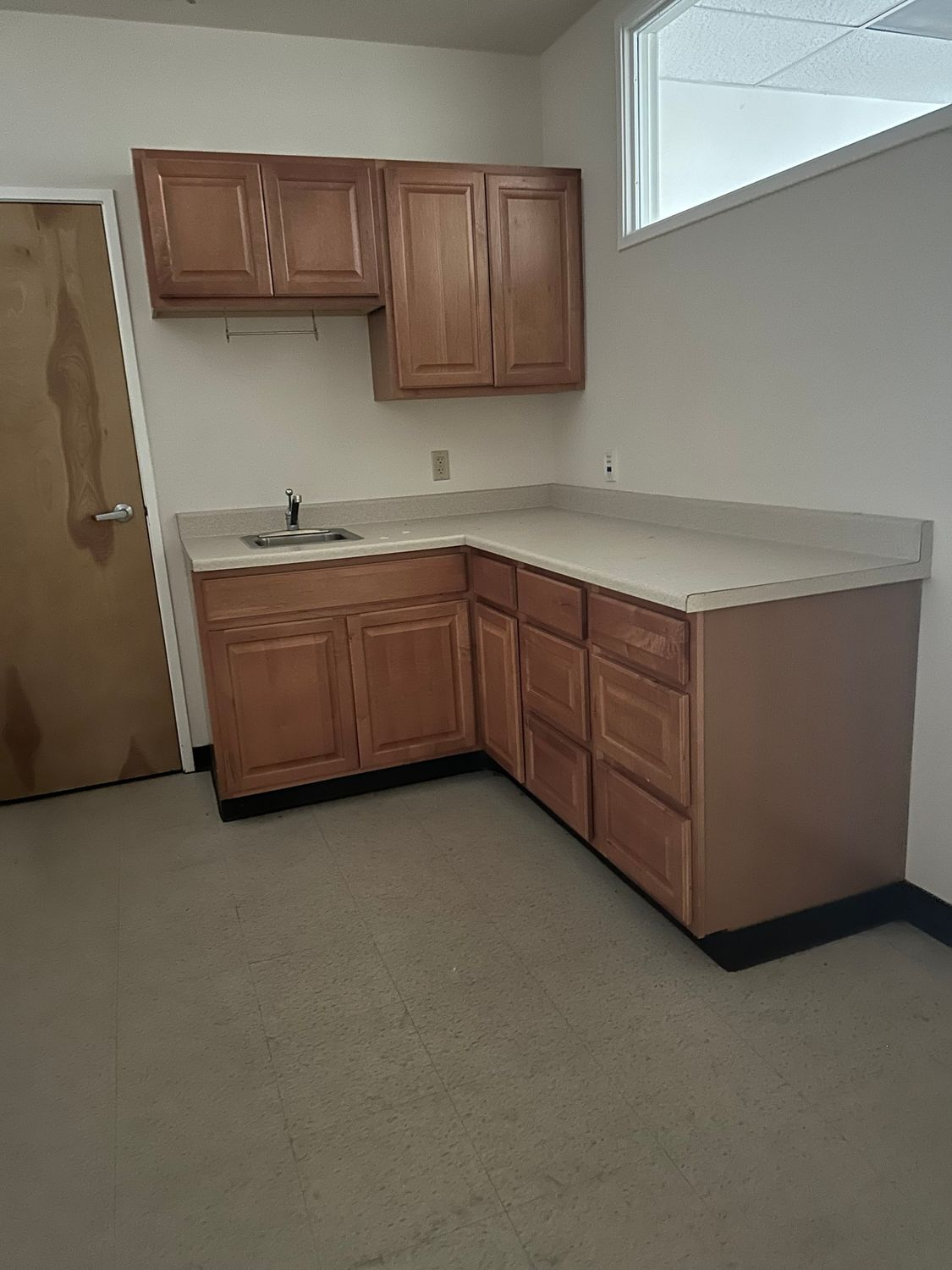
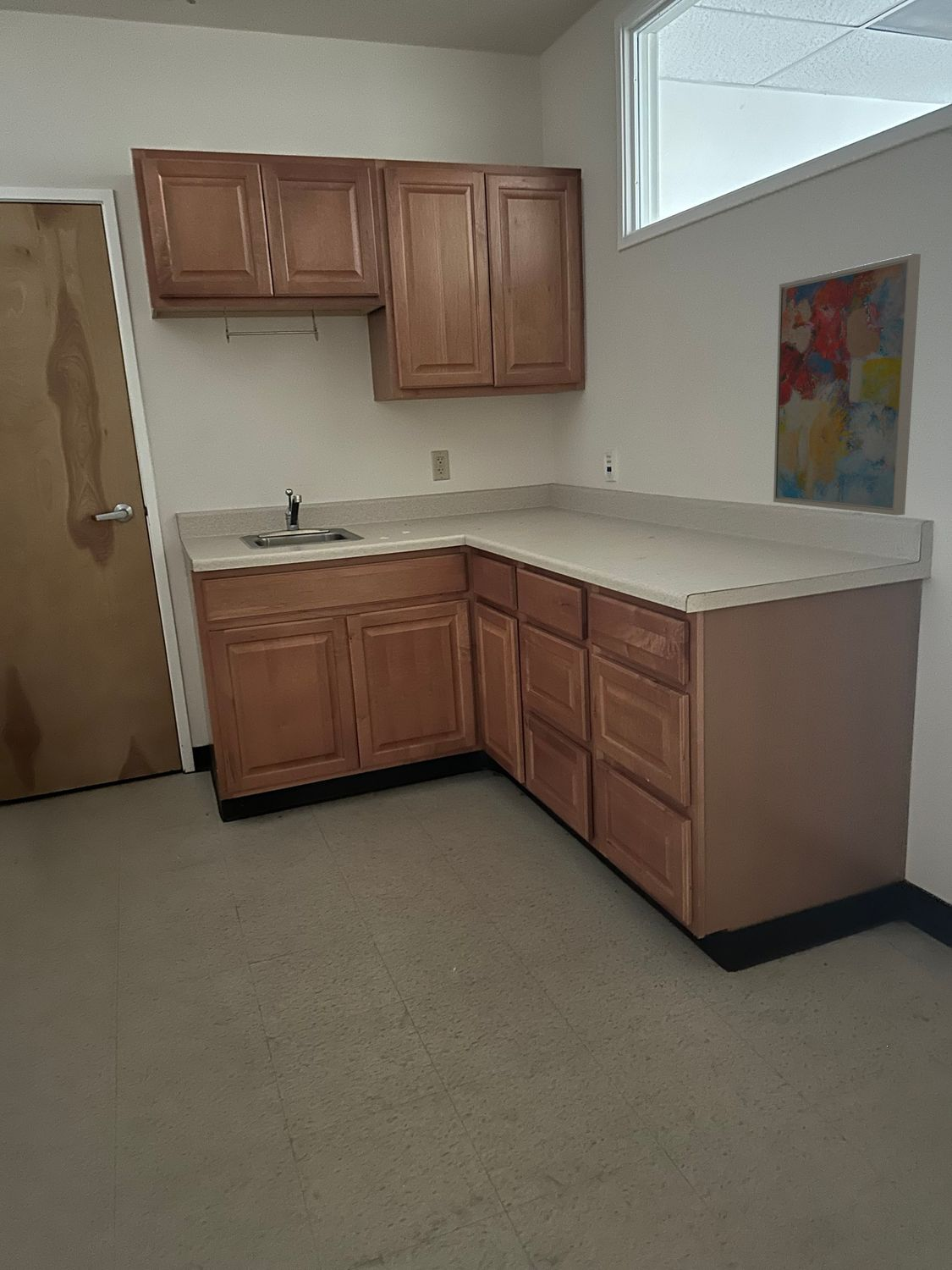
+ wall art (838, 392)
